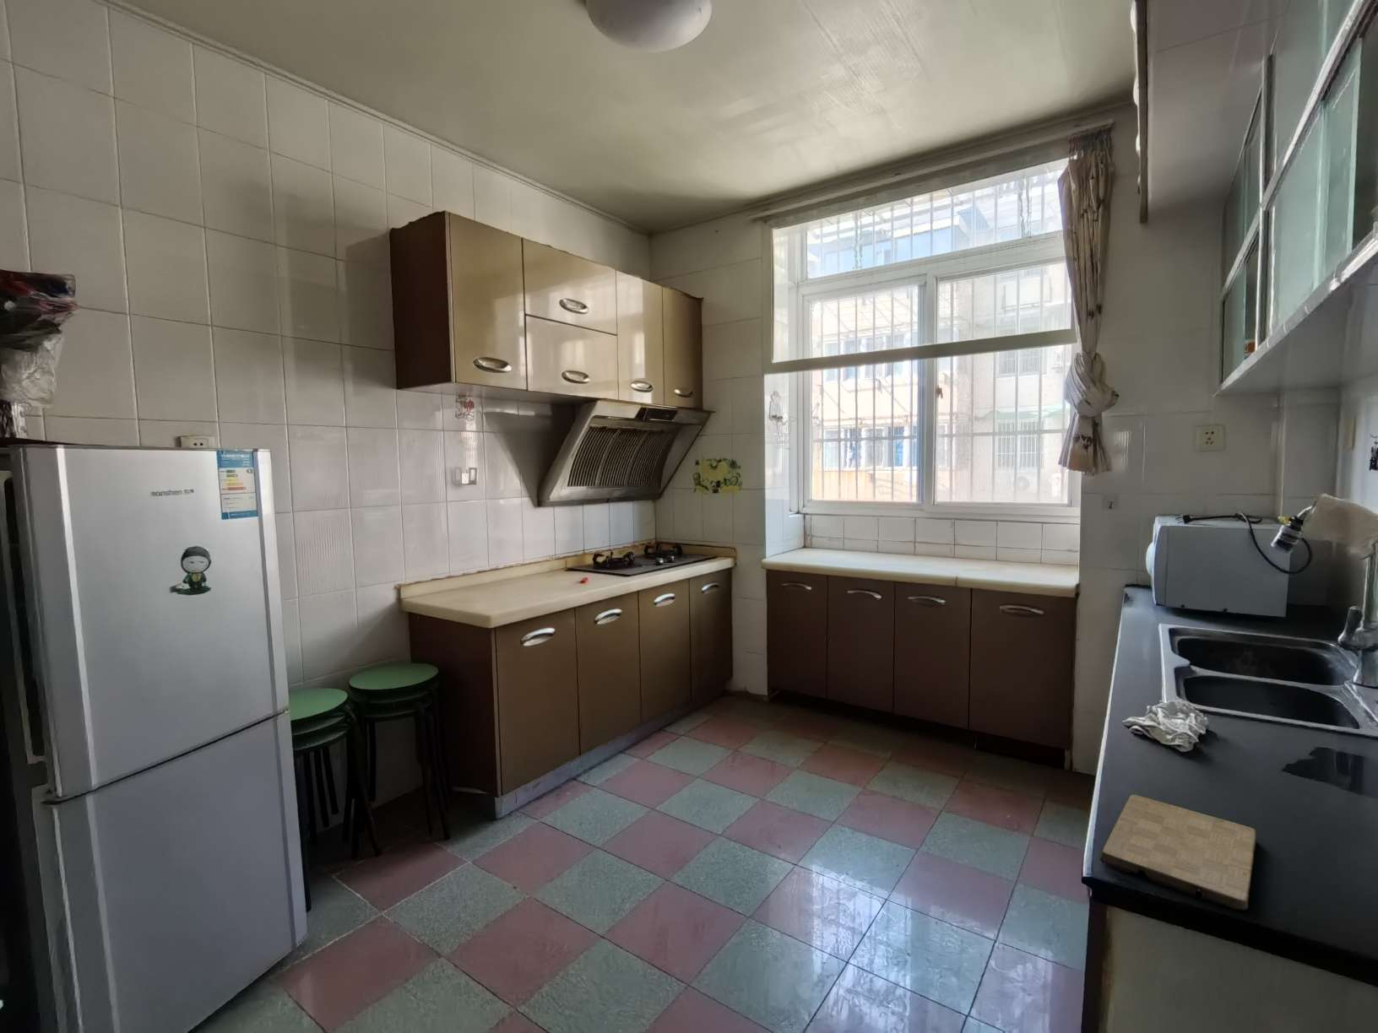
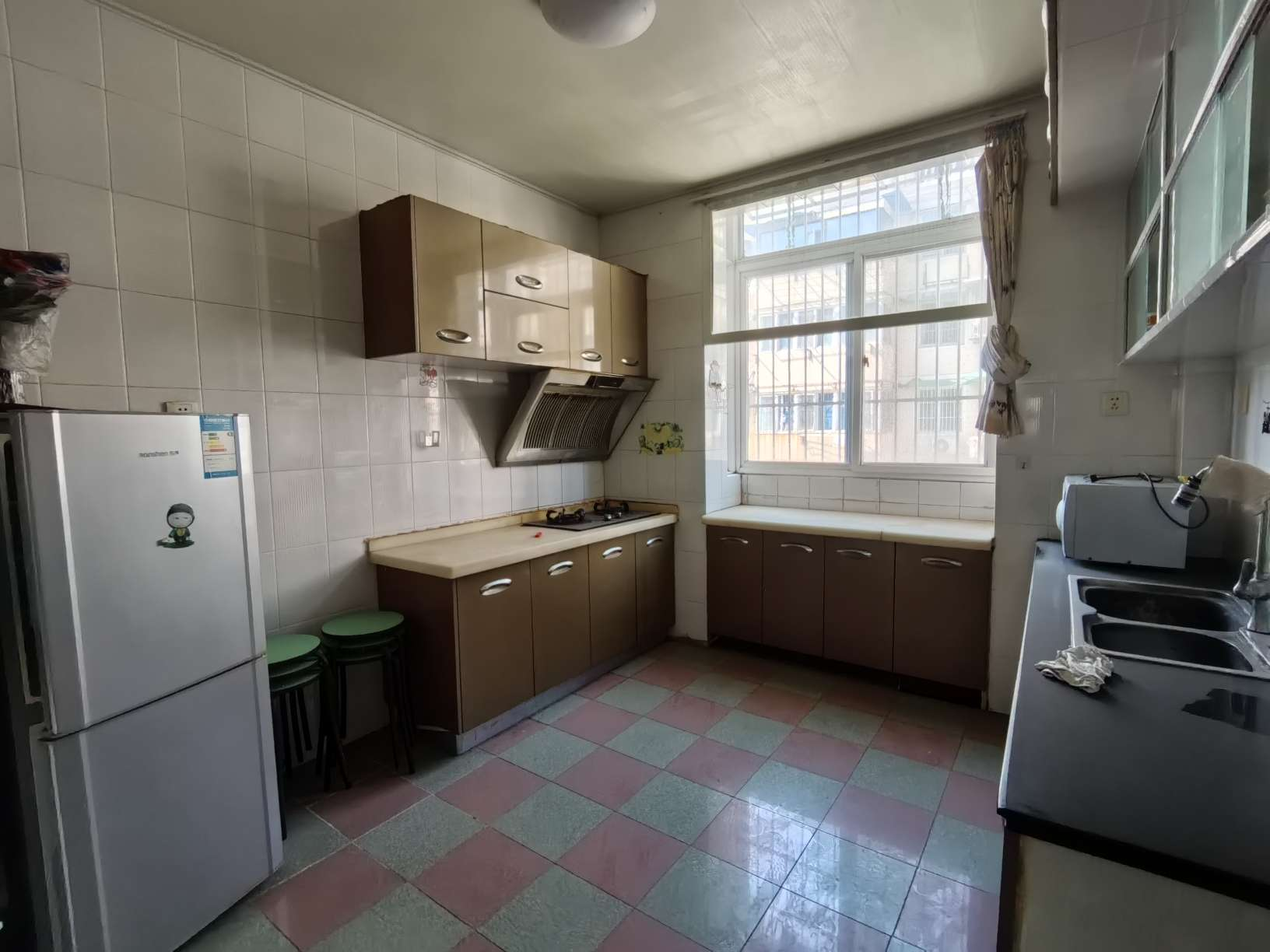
- cutting board (1179, 844)
